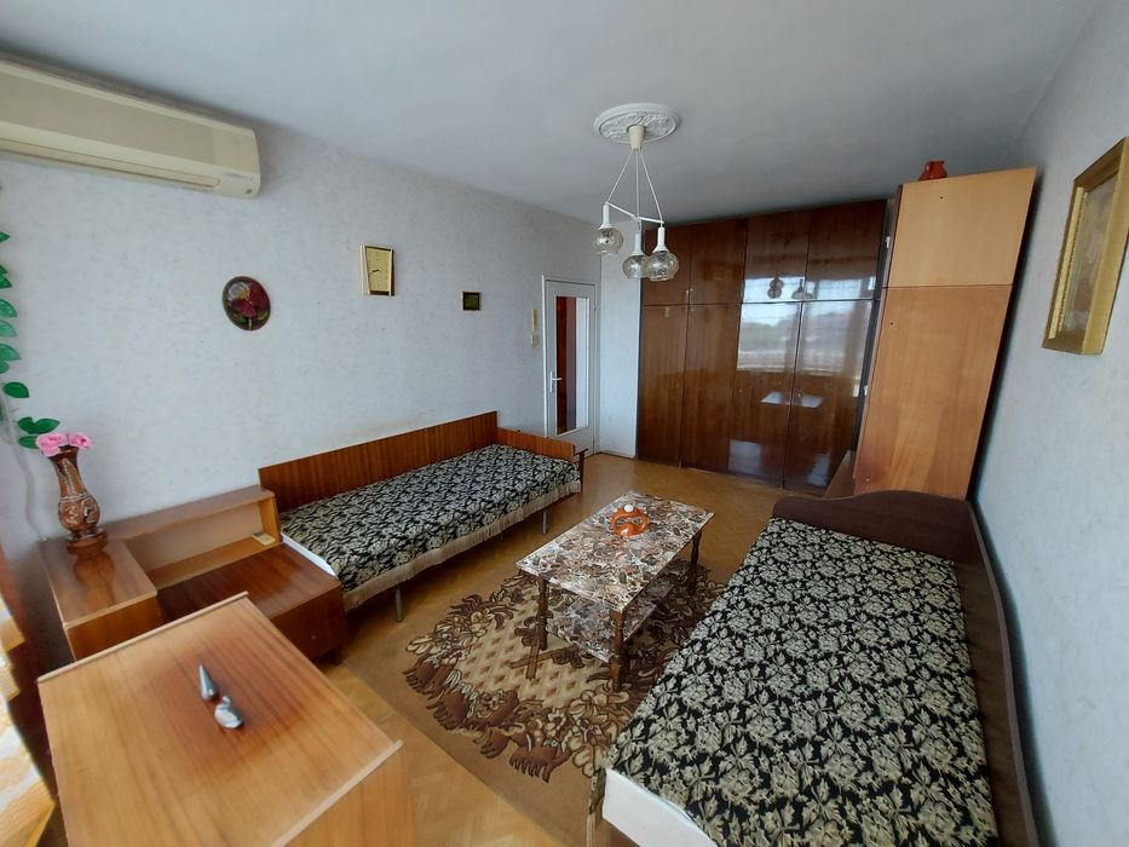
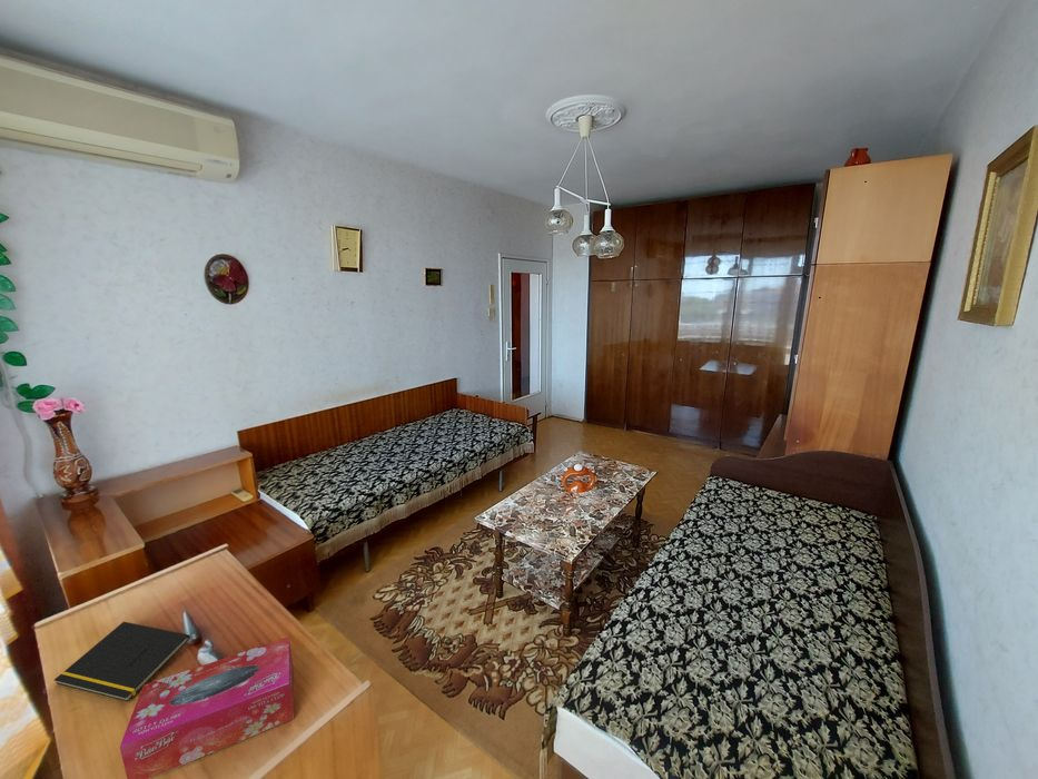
+ tissue box (219, 702)
+ notepad (125, 658)
